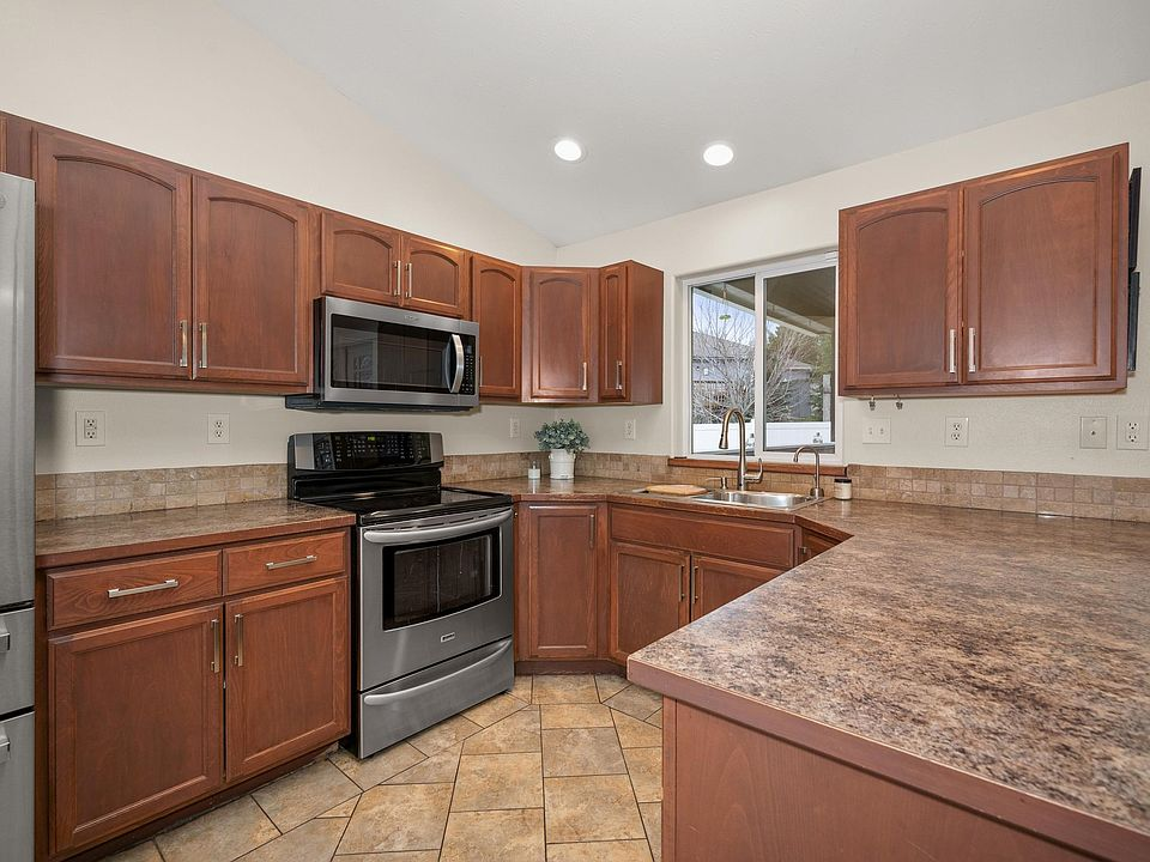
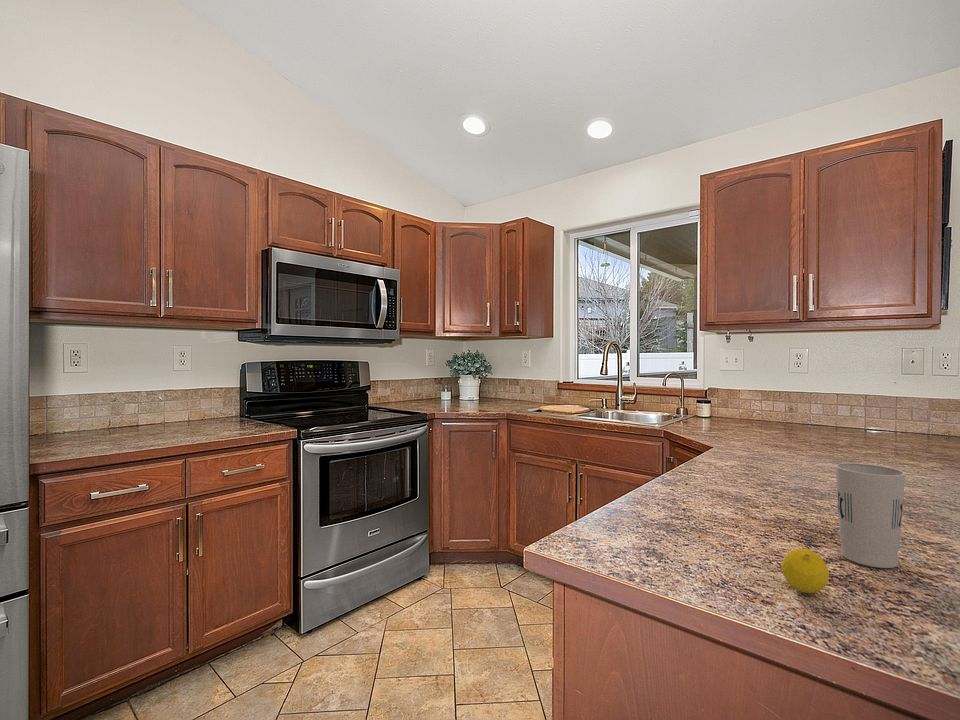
+ cup (868, 514)
+ fruit (804, 570)
